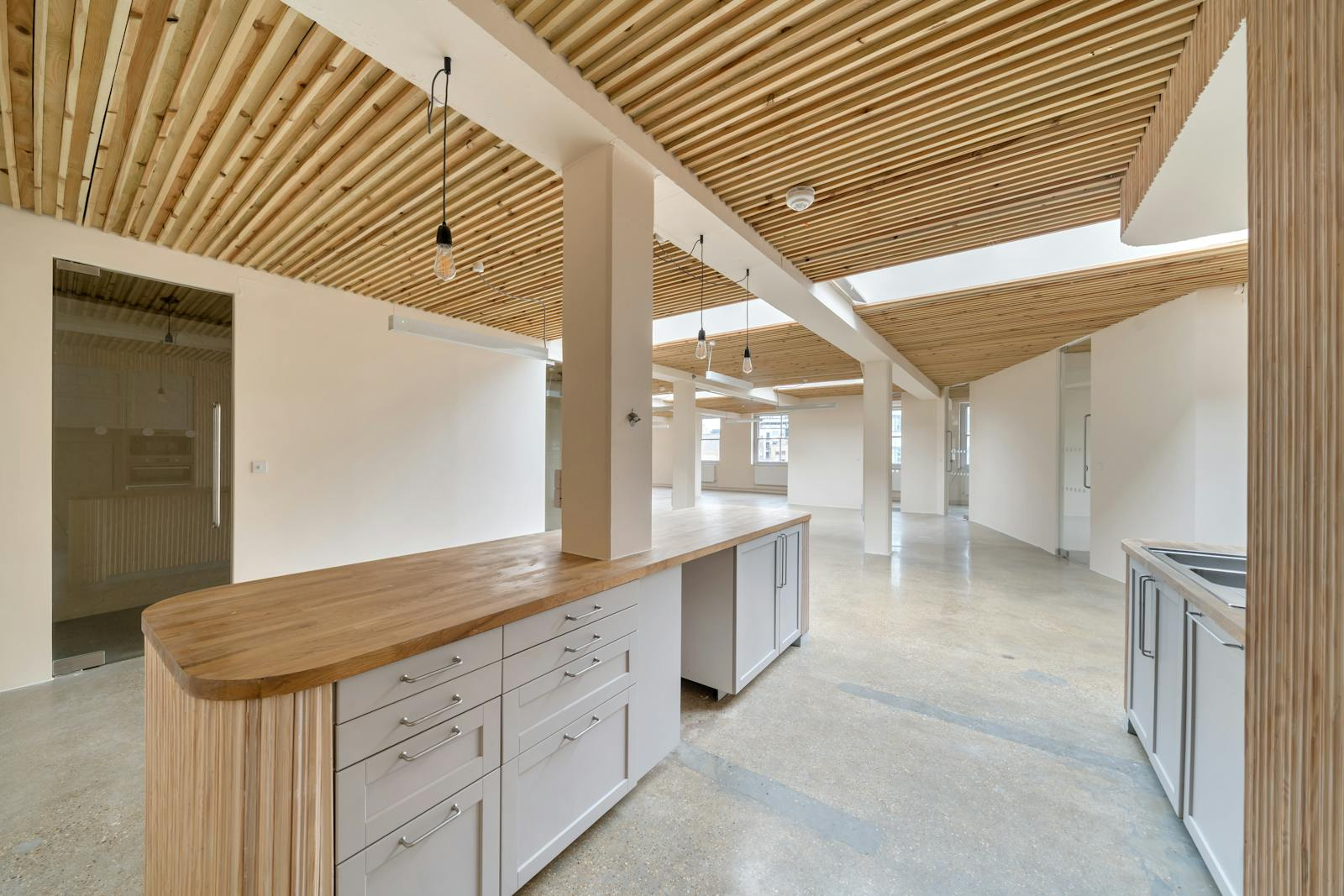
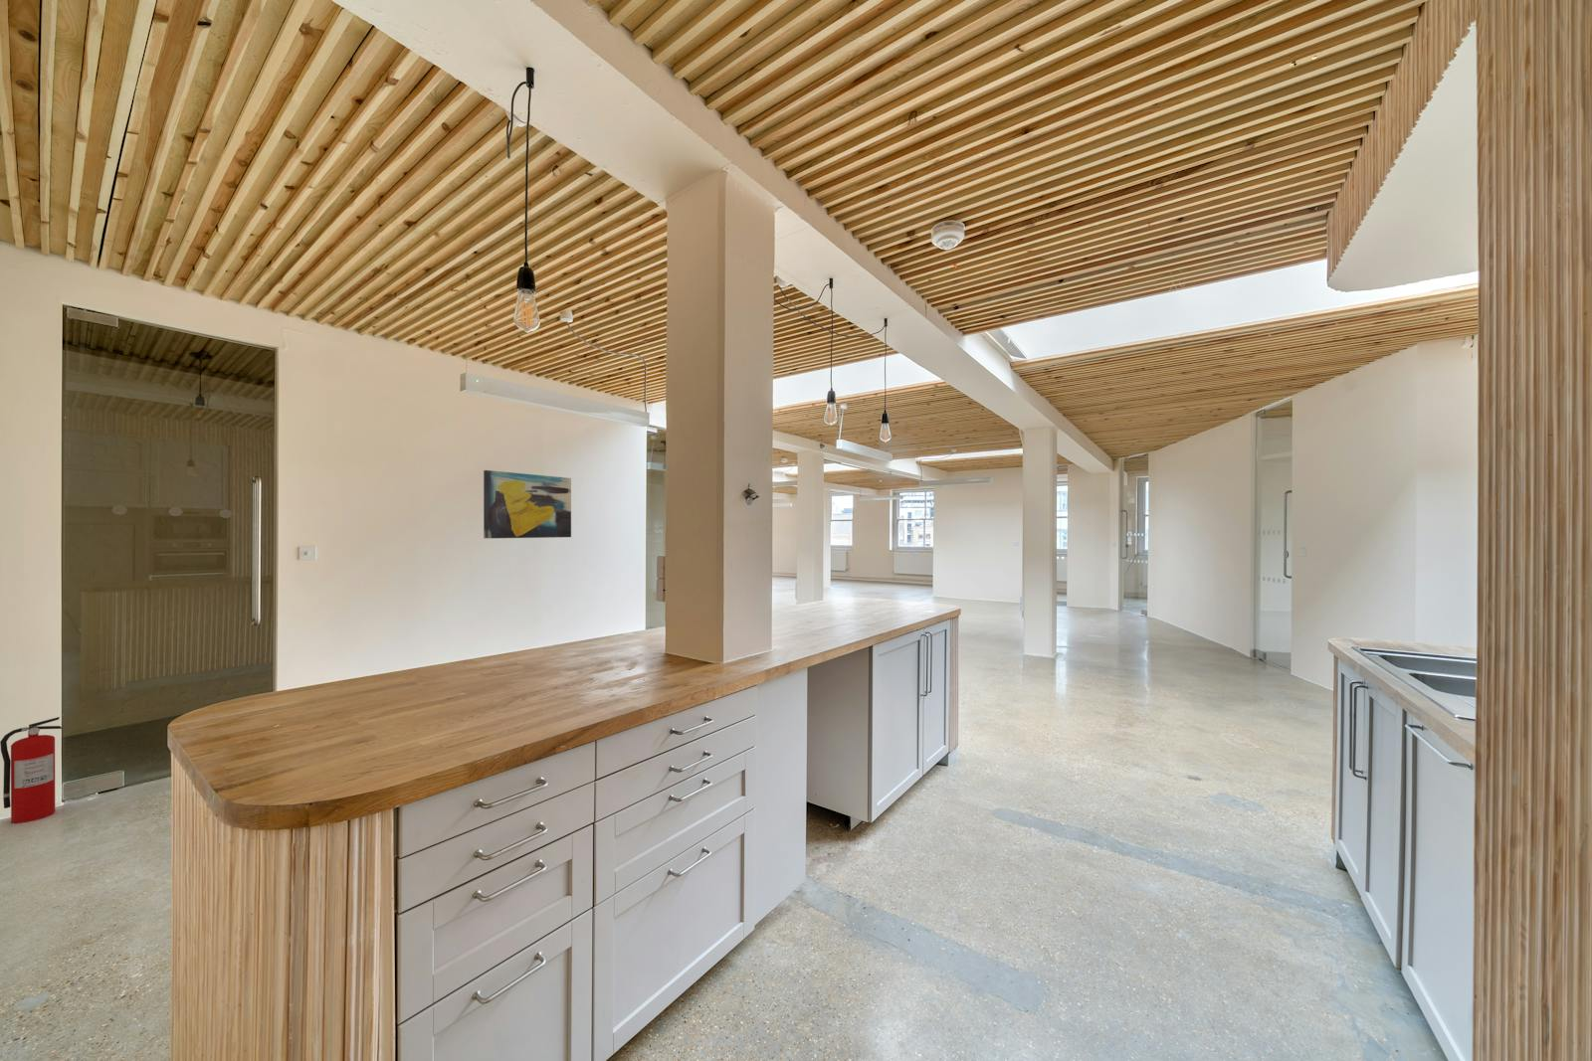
+ fire extinguisher (32, 769)
+ wall art (531, 506)
